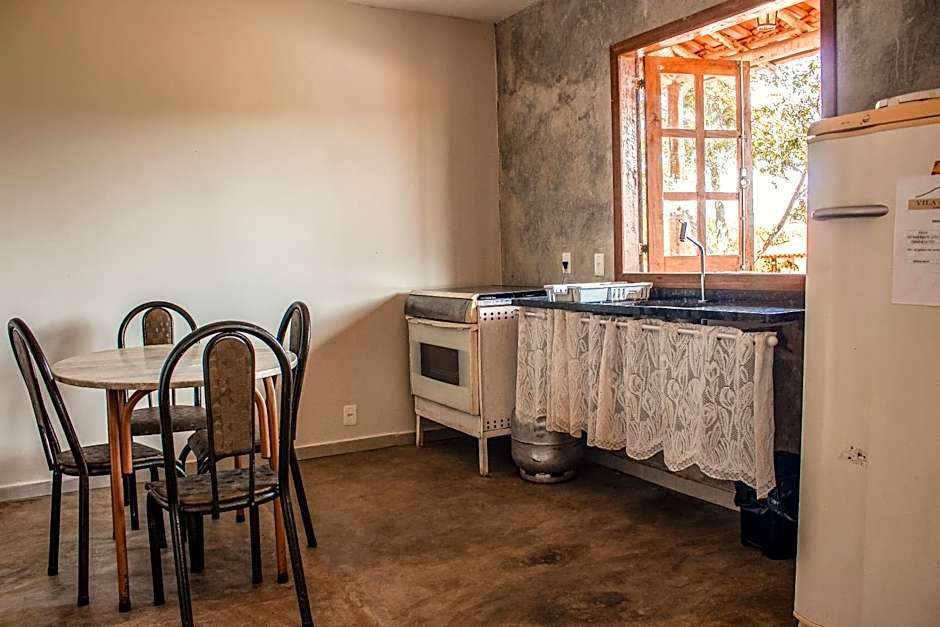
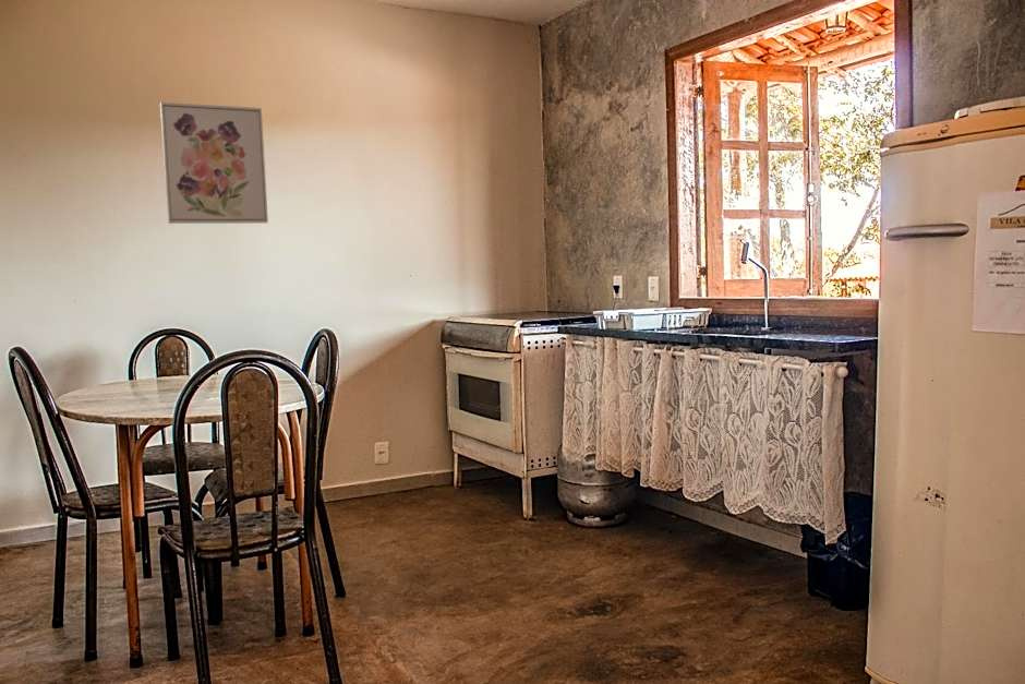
+ wall art (215, 165)
